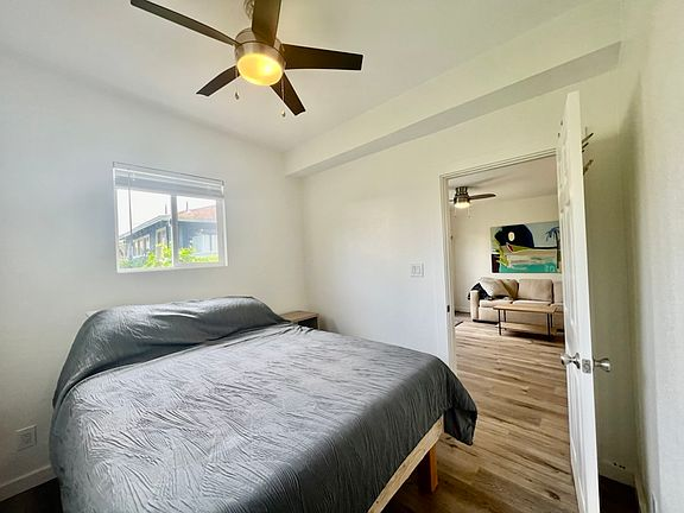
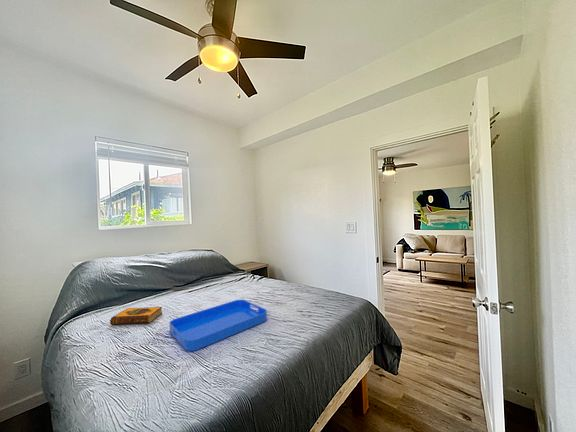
+ serving tray (220, 320)
+ hardback book (137, 315)
